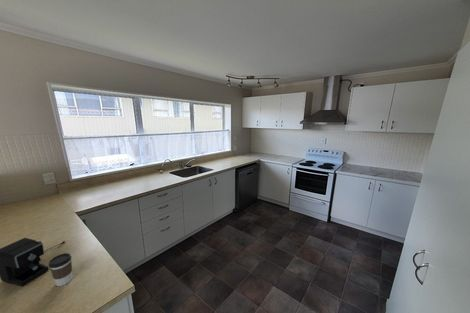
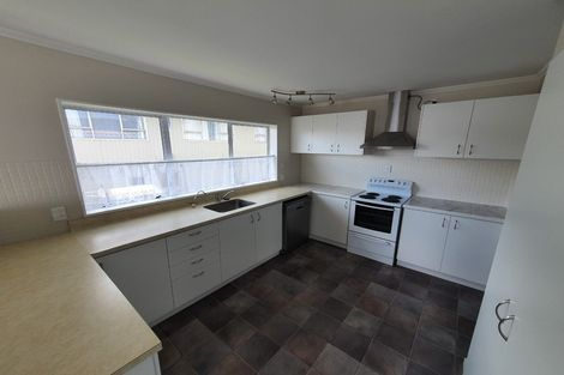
- coffee maker (43, 248)
- coffee cup (62, 269)
